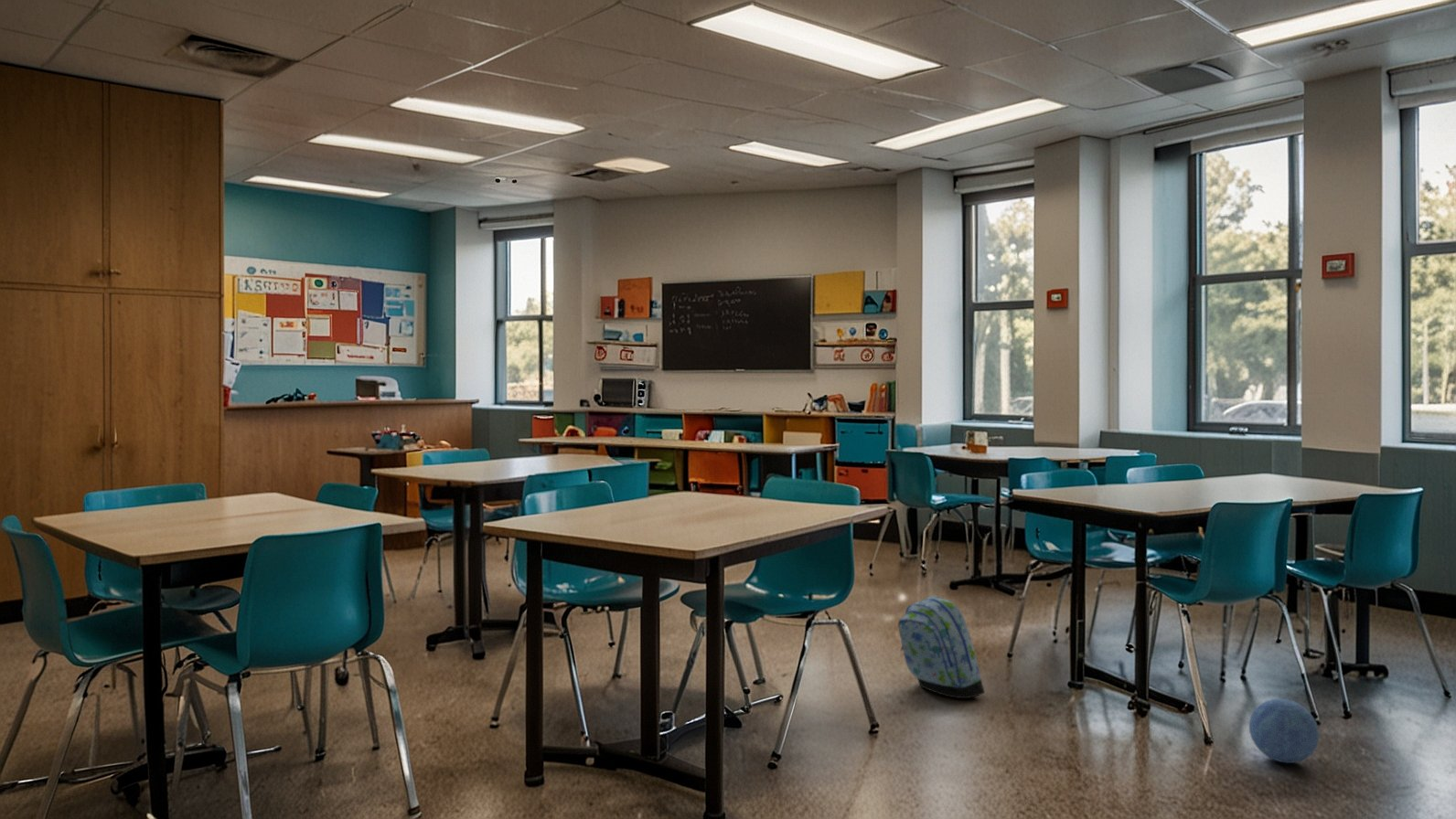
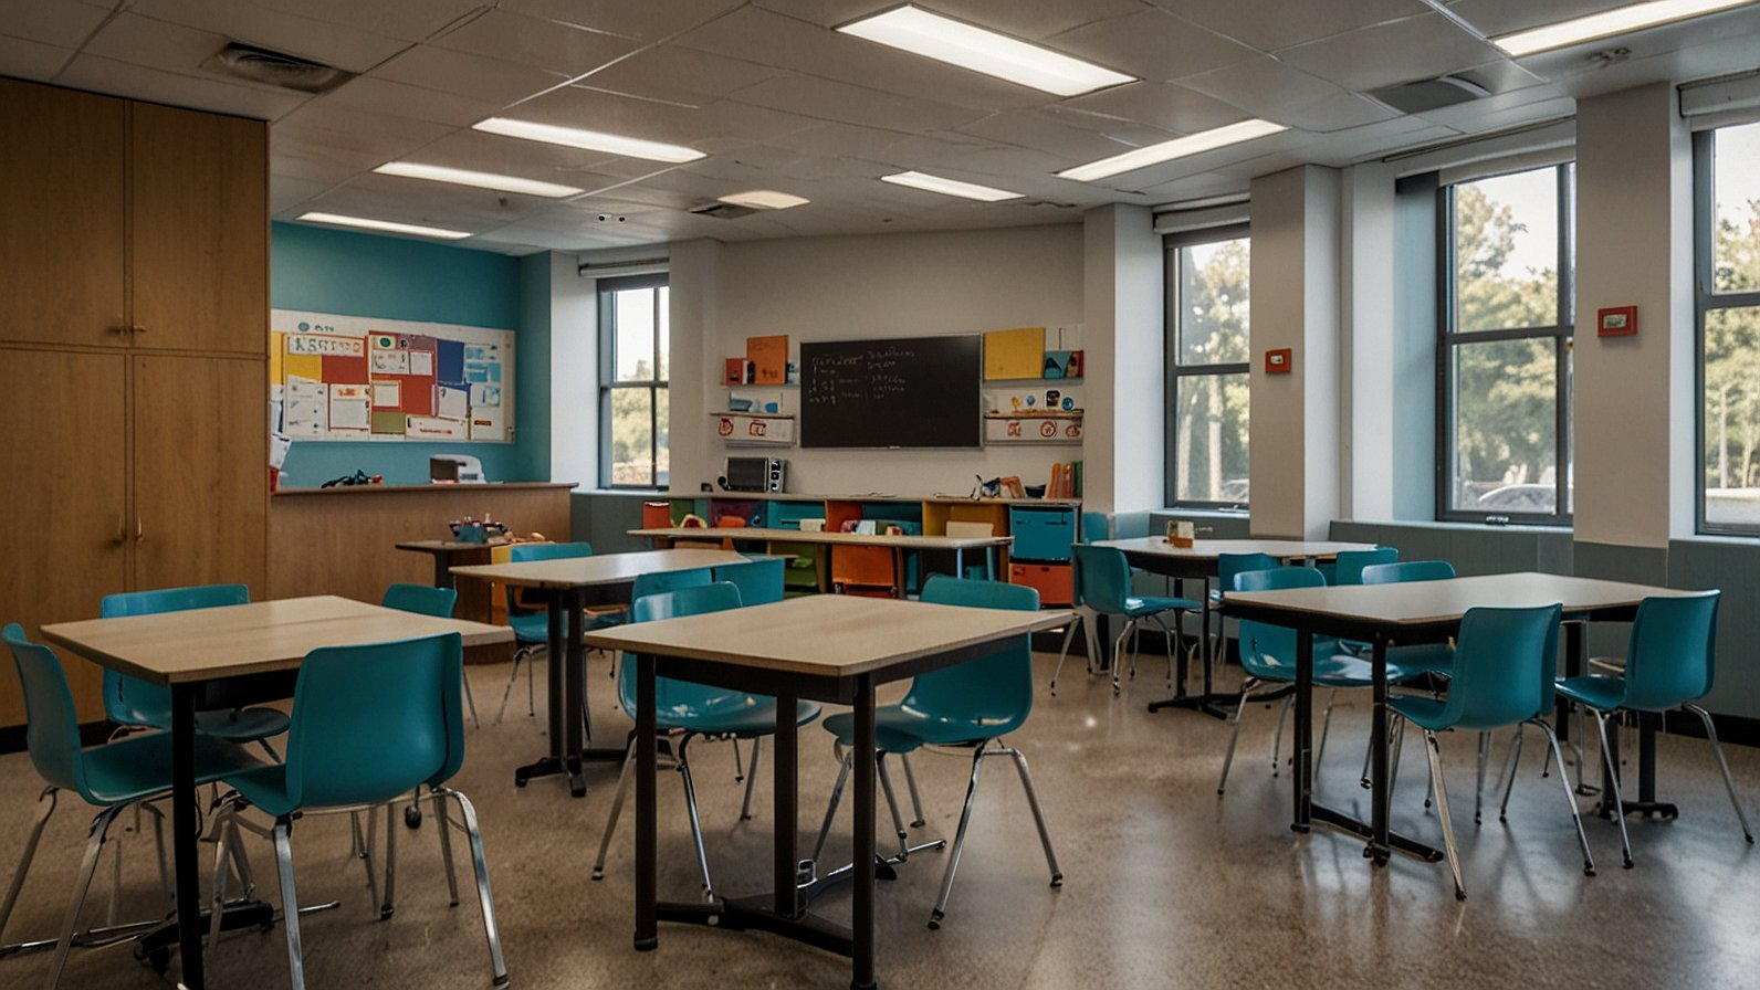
- ball (1283, 730)
- backpack (937, 644)
